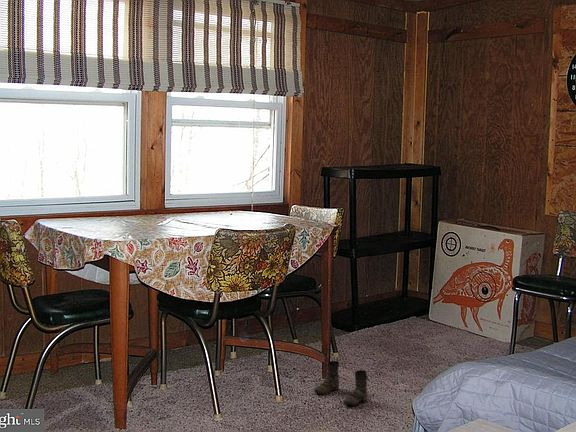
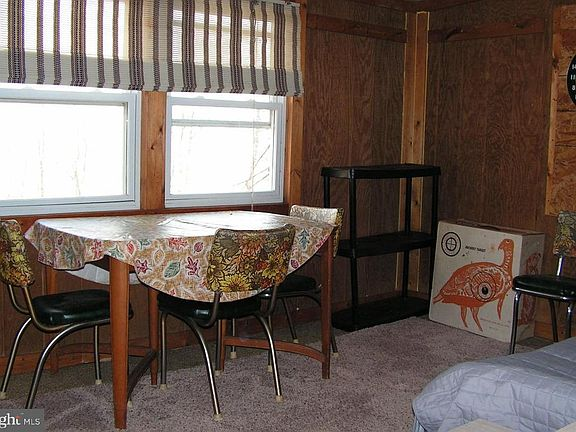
- boots (338, 382)
